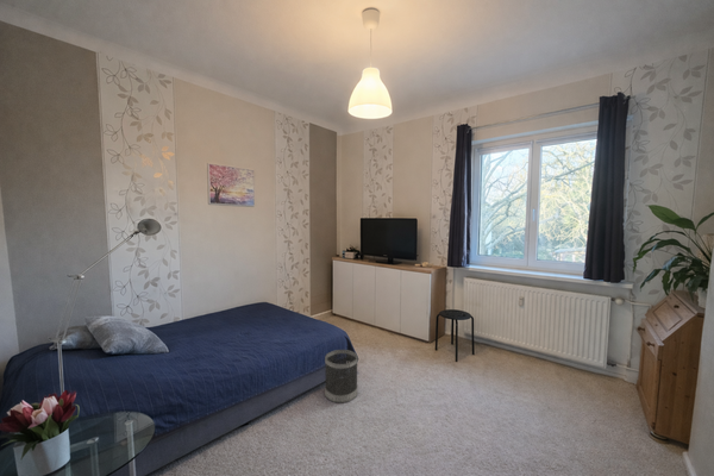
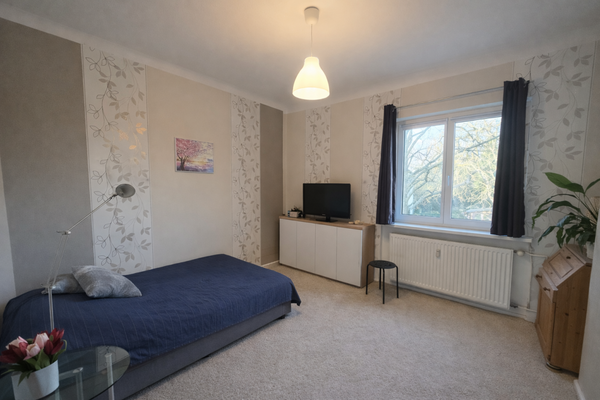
- wastebasket (340, 375)
